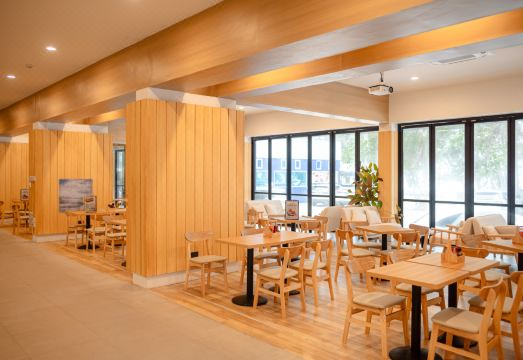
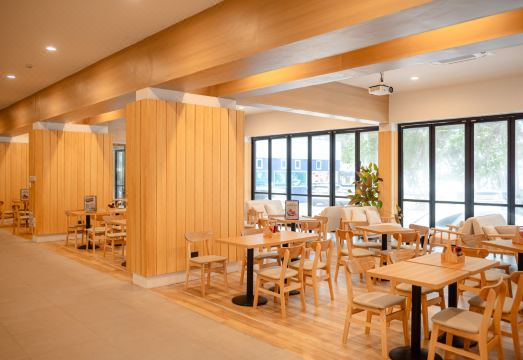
- wall art (76, 195)
